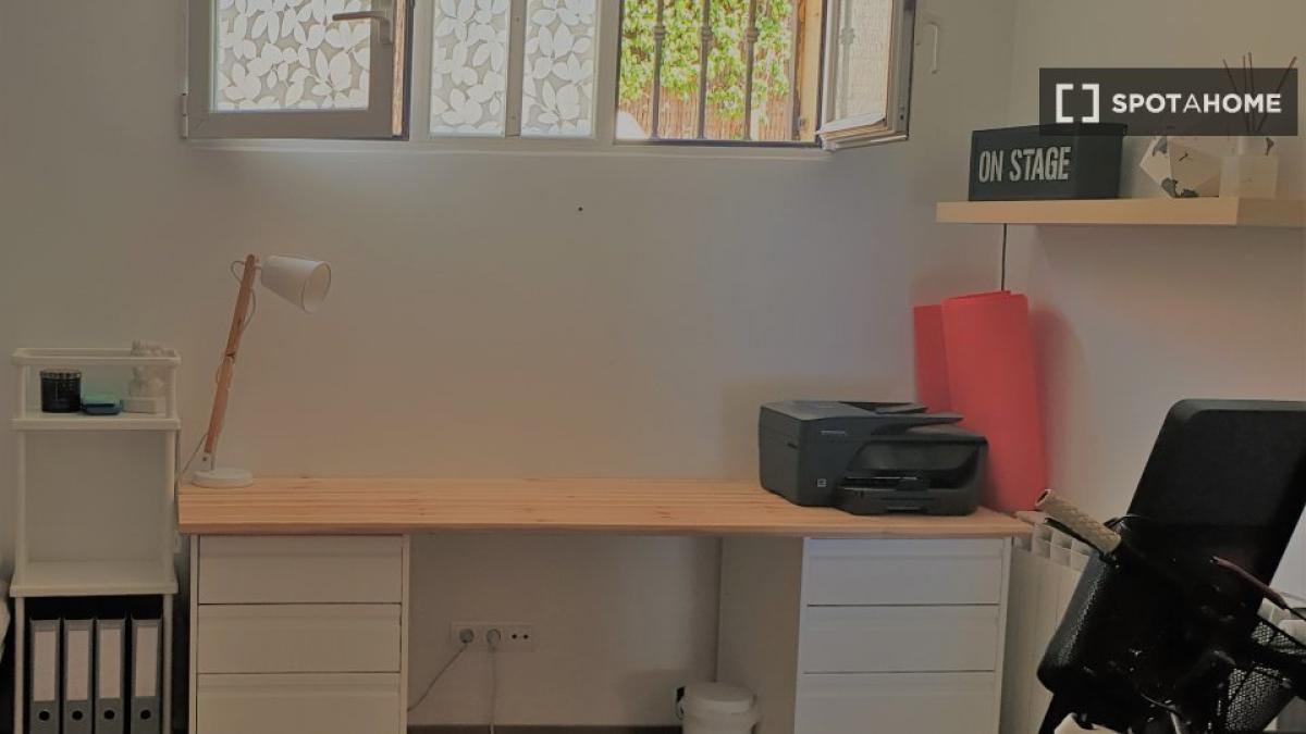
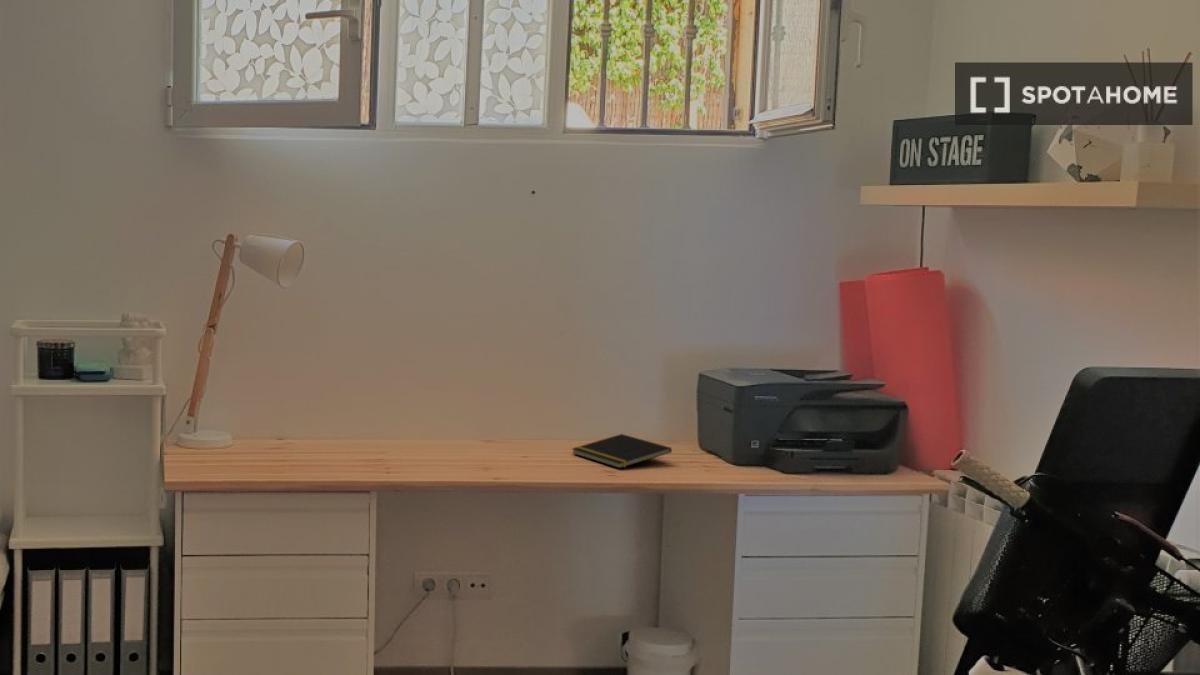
+ notepad (620, 450)
